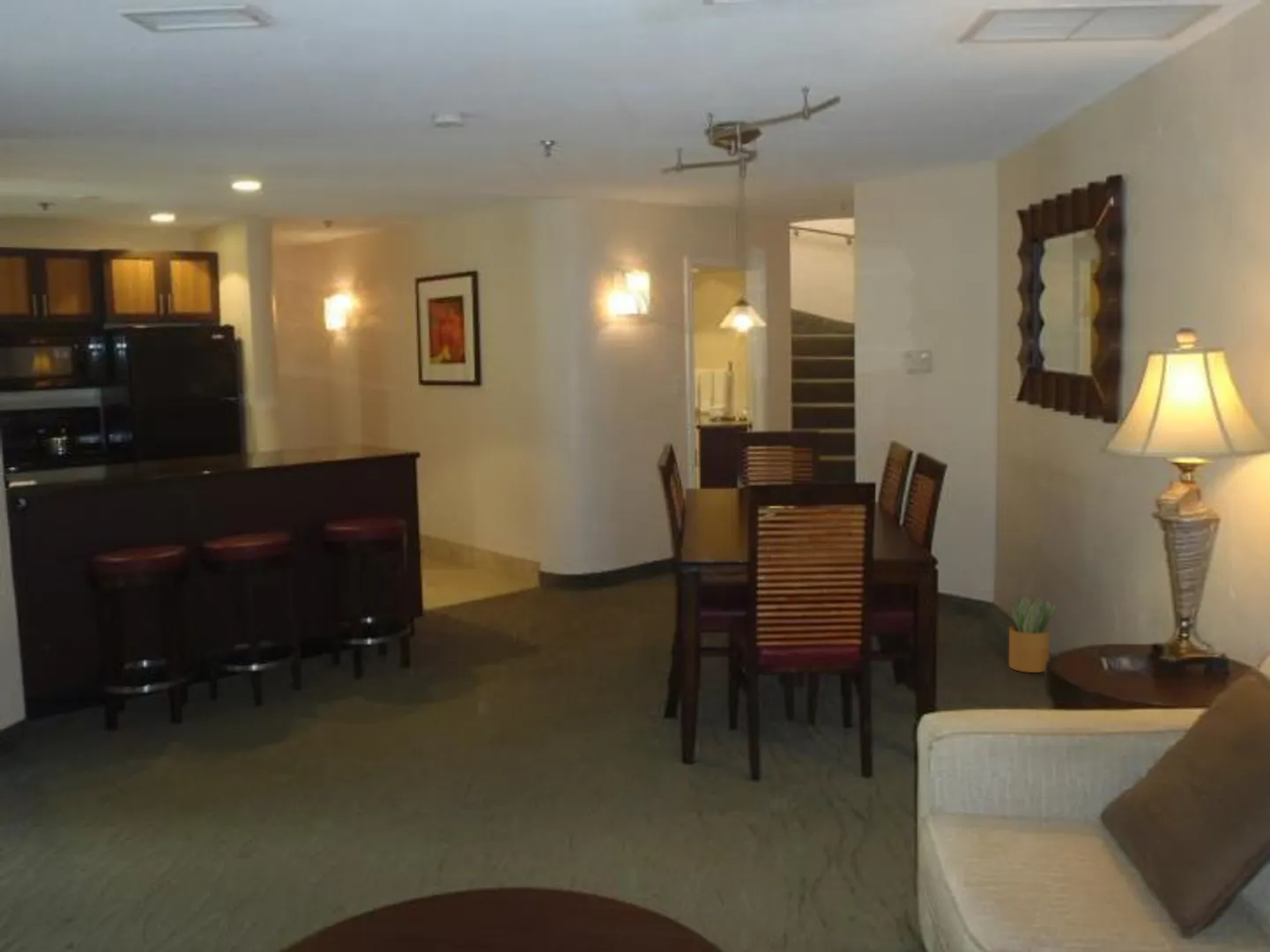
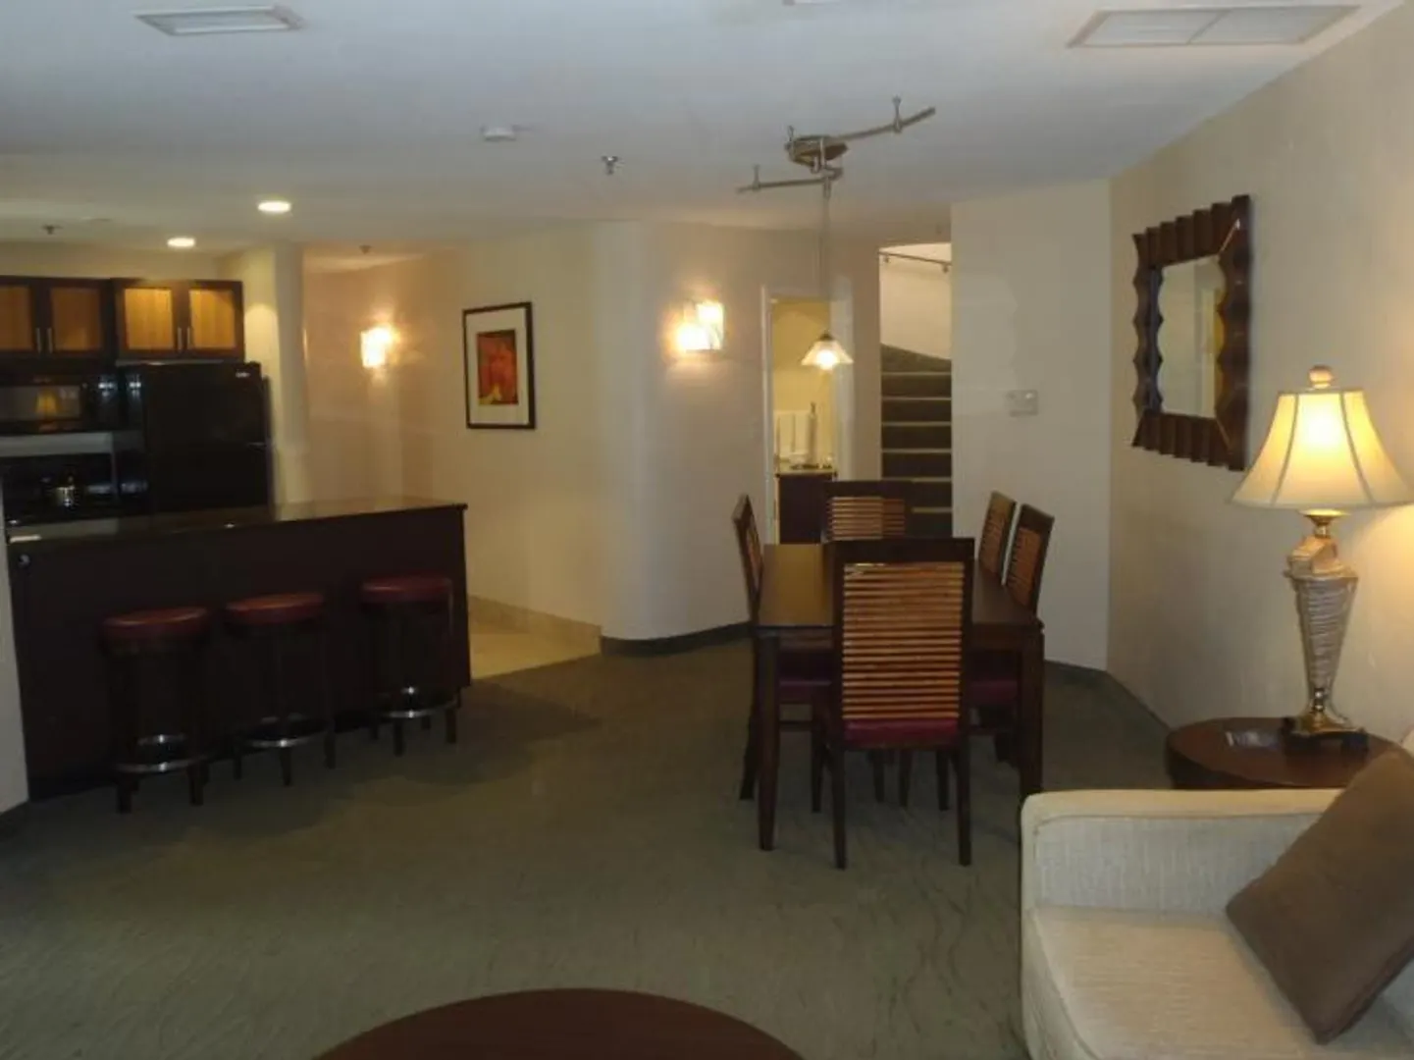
- potted plant (1029, 632)
